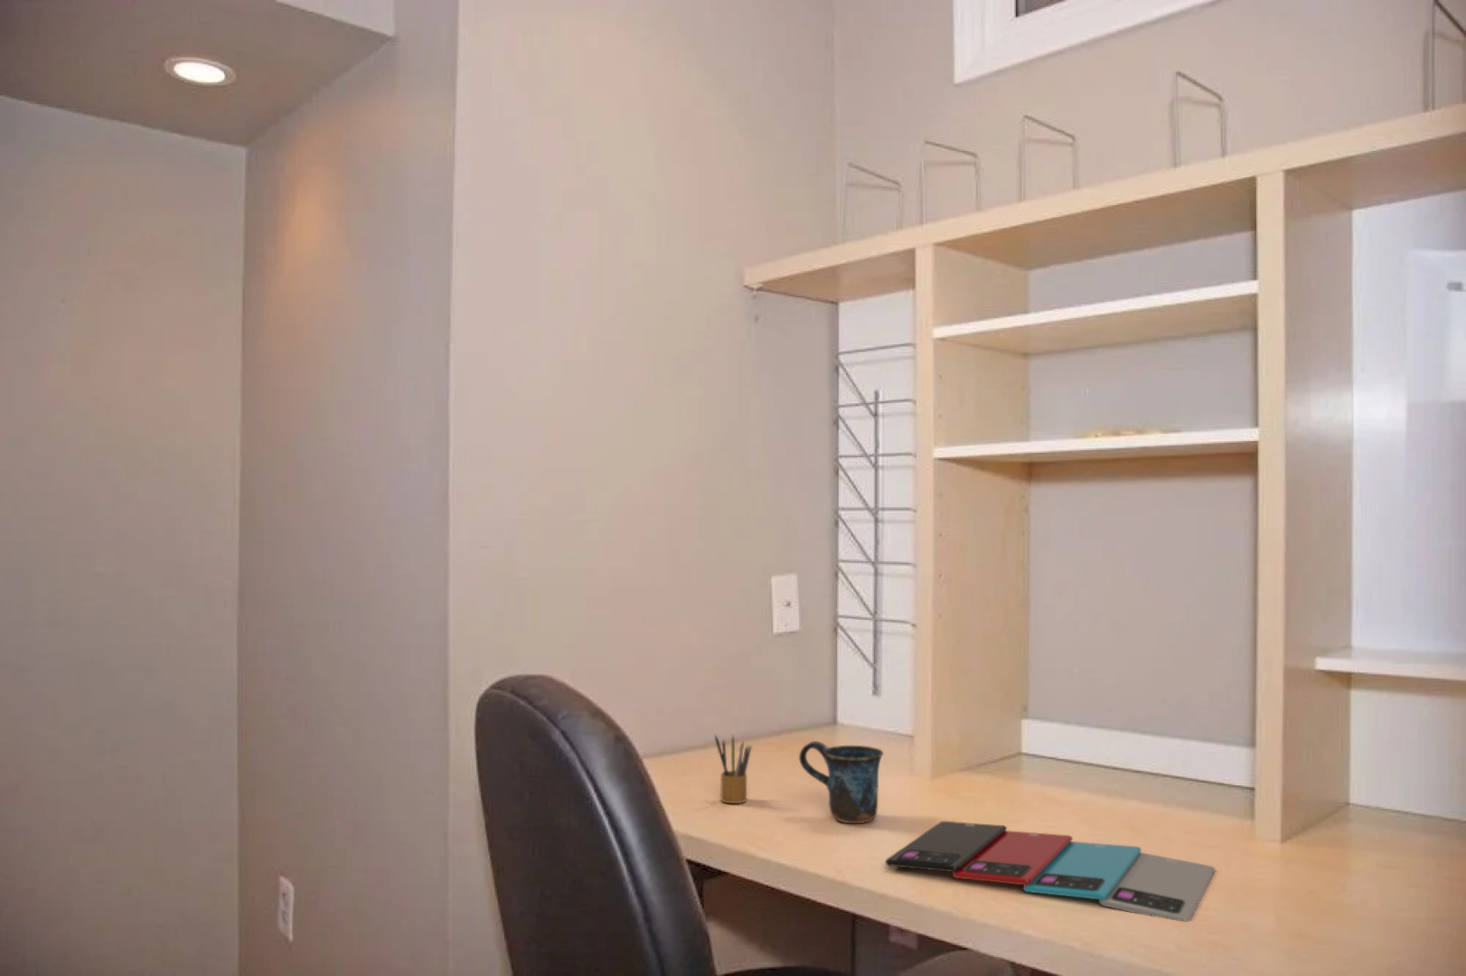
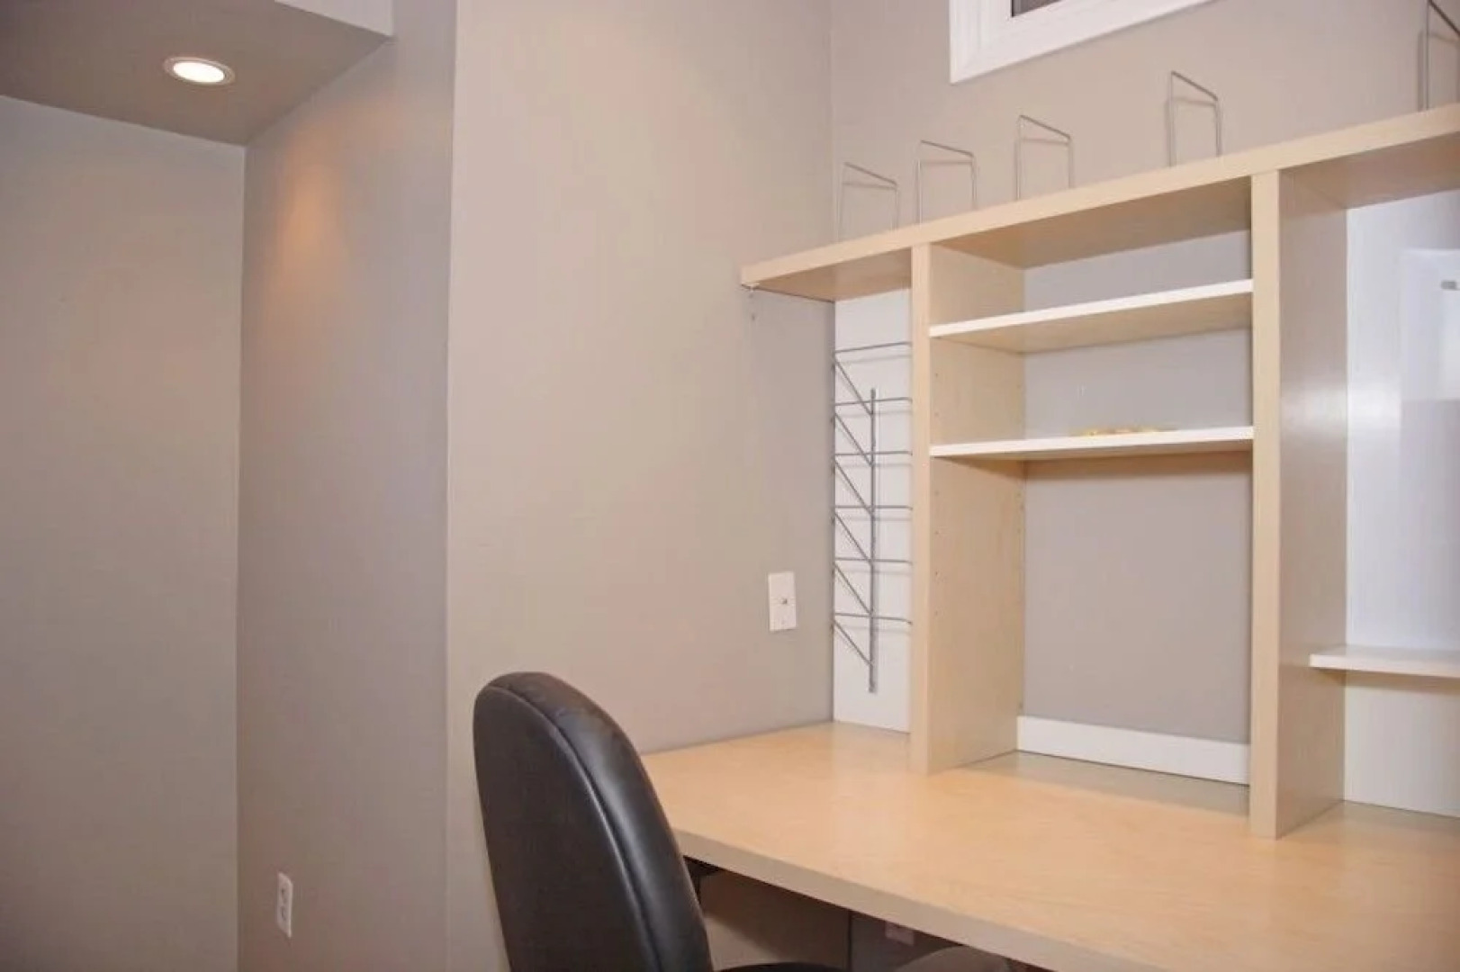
- pencil box (732, 767)
- mug (844, 780)
- smartphone (1049, 862)
